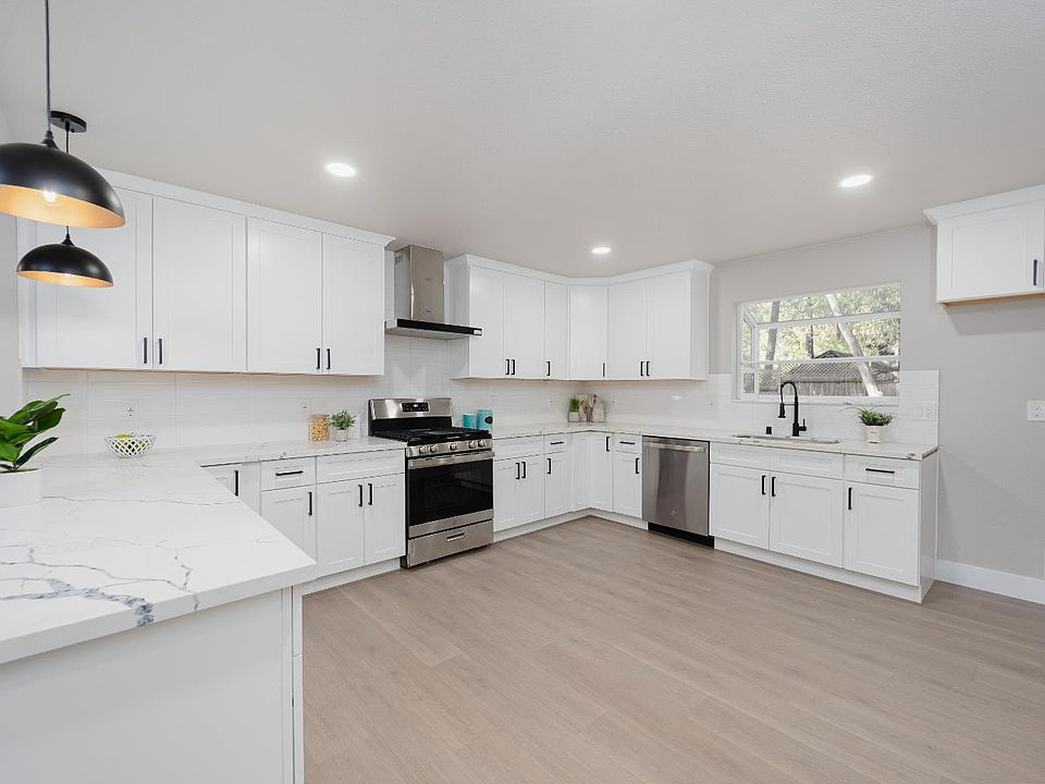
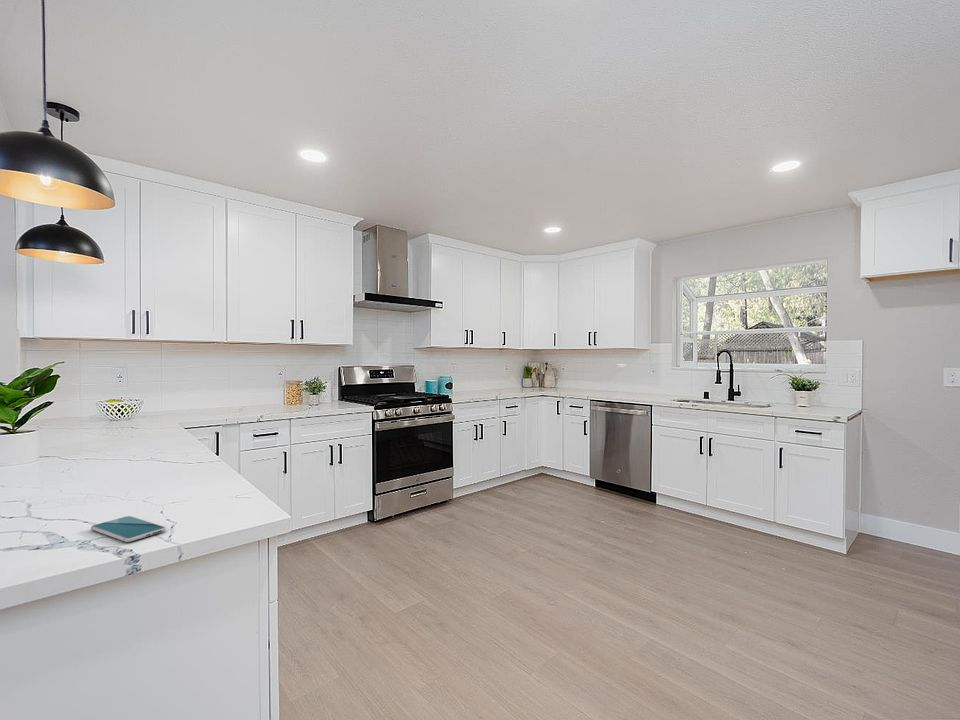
+ smartphone (128, 528)
